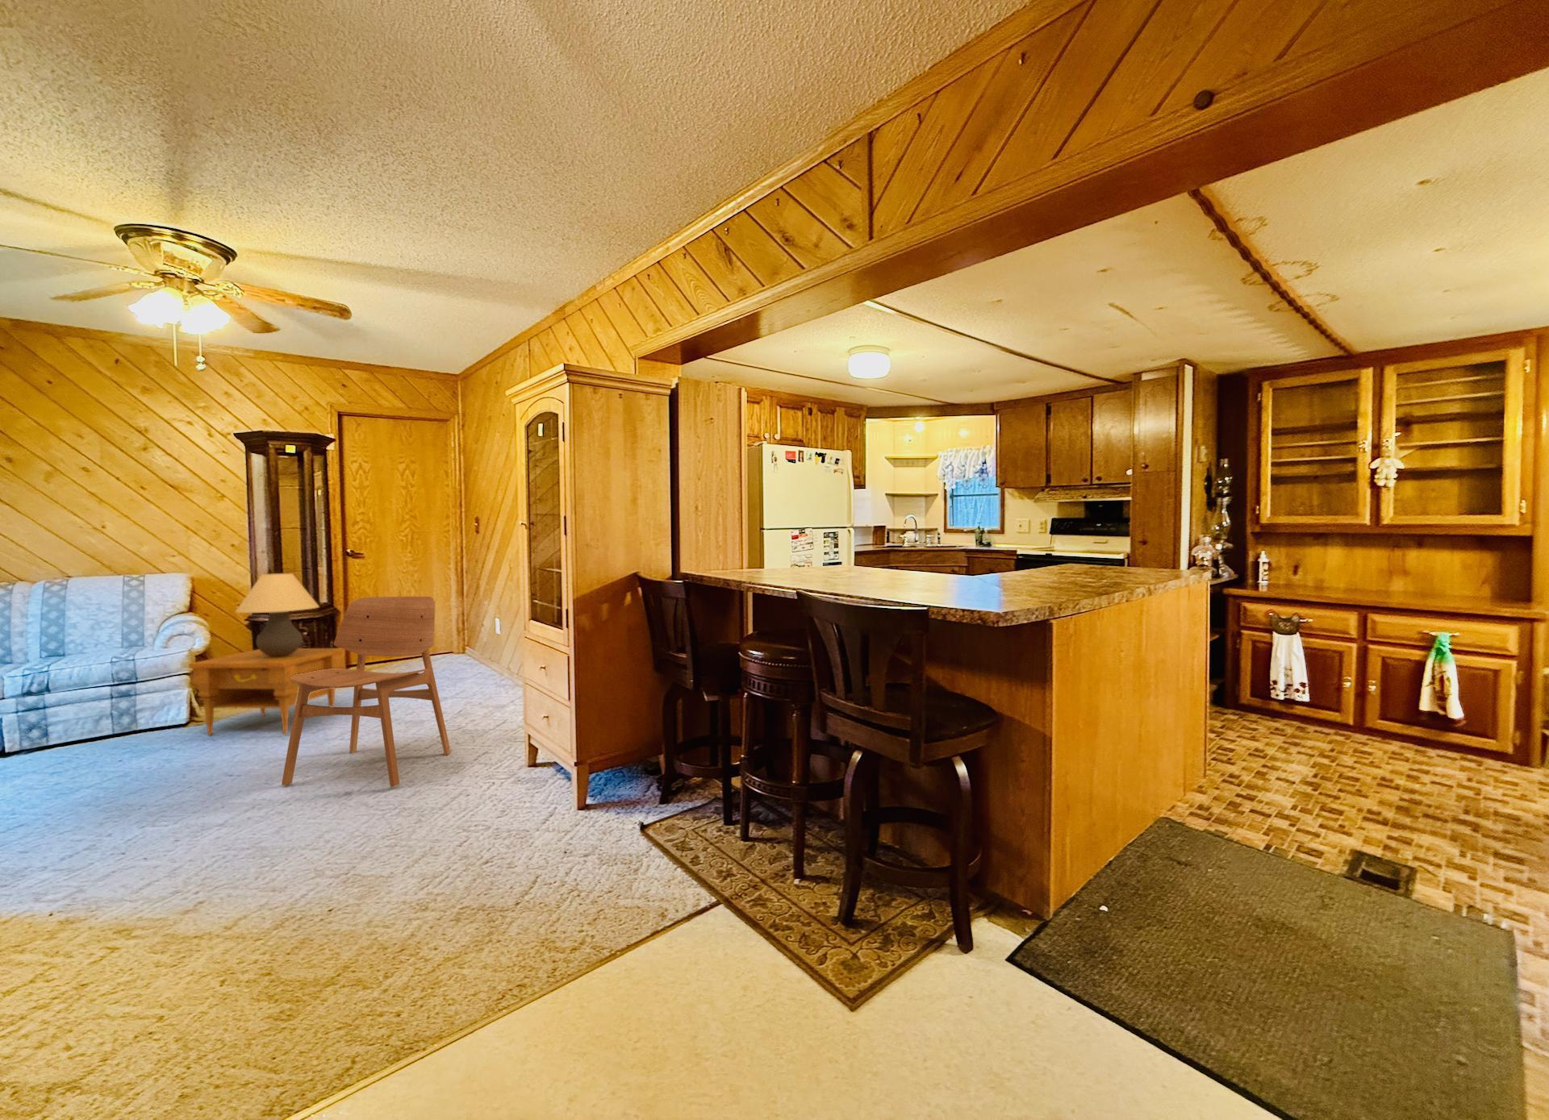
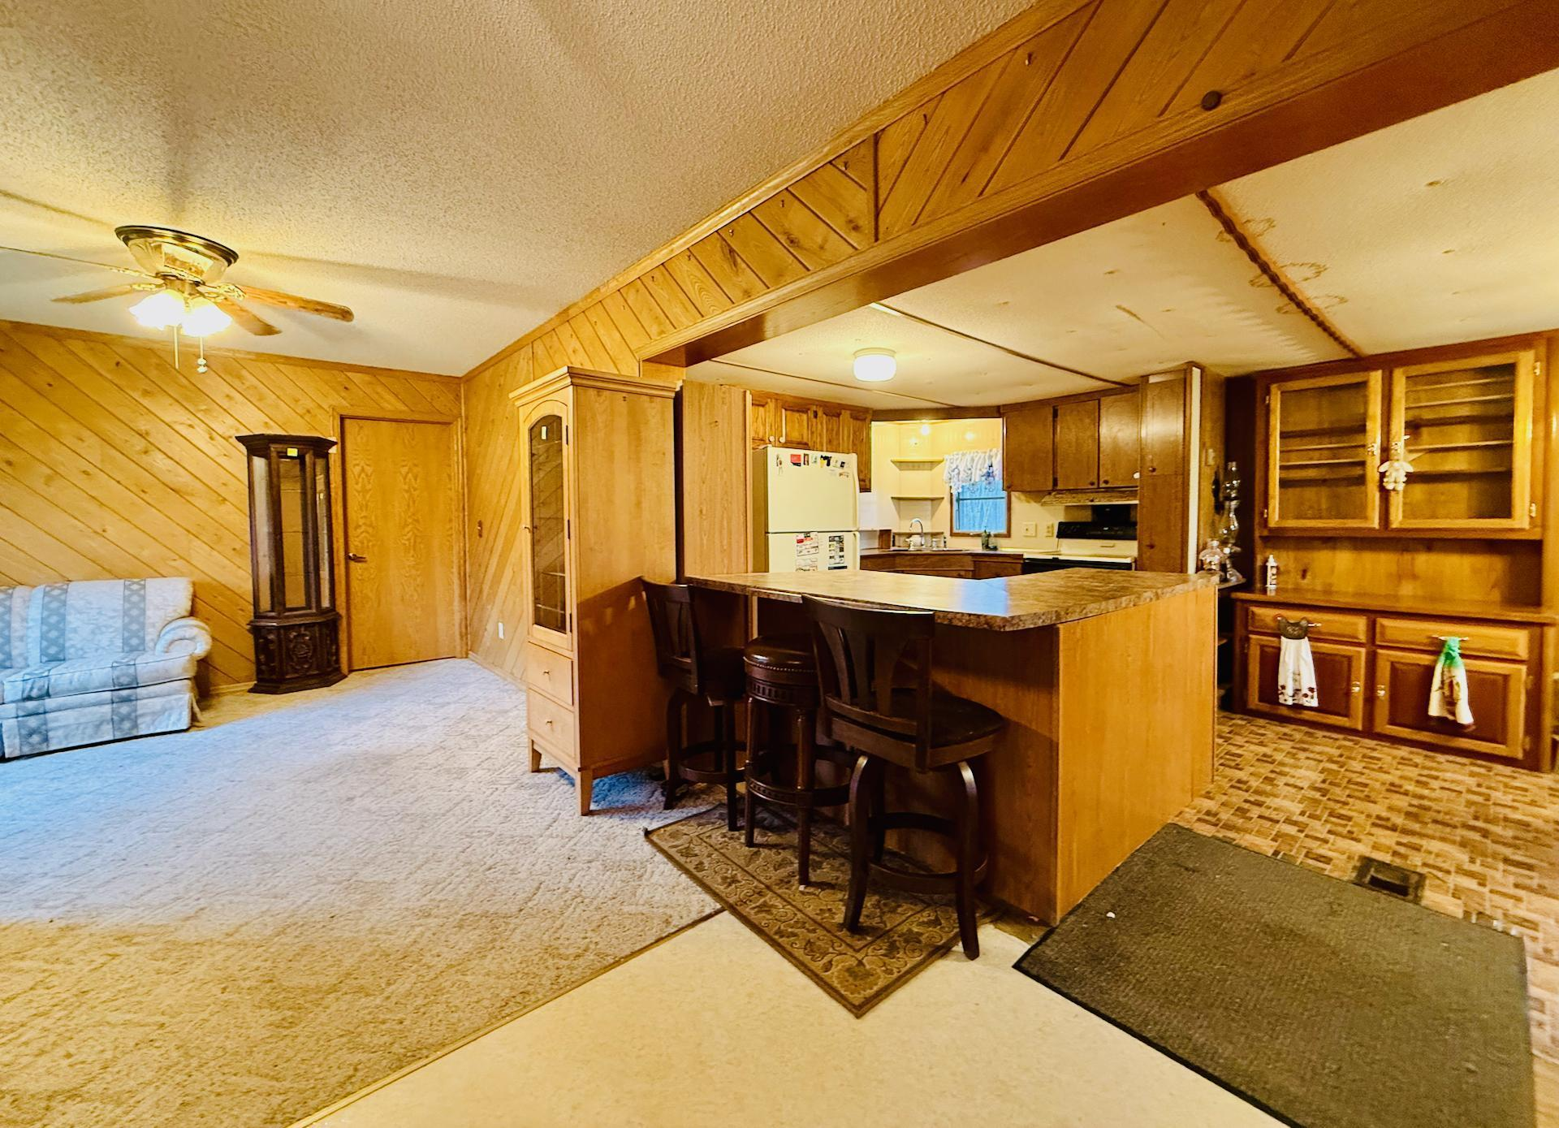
- nightstand (272, 690)
- table lamp (278, 614)
- dining chair (372, 683)
